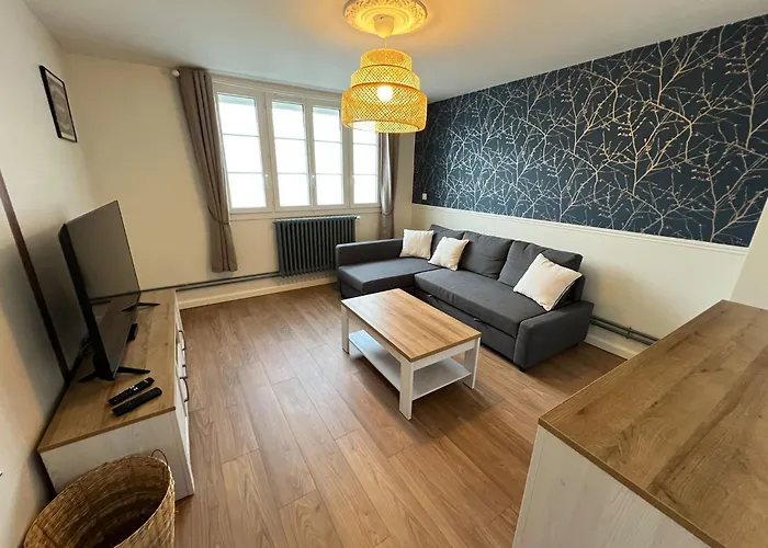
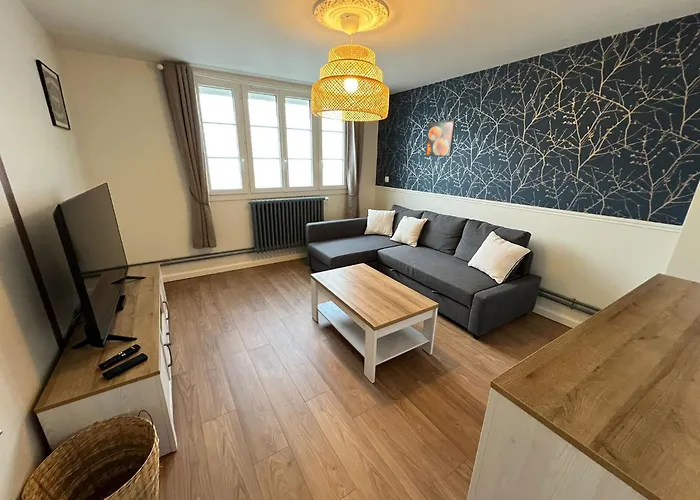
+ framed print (439, 139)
